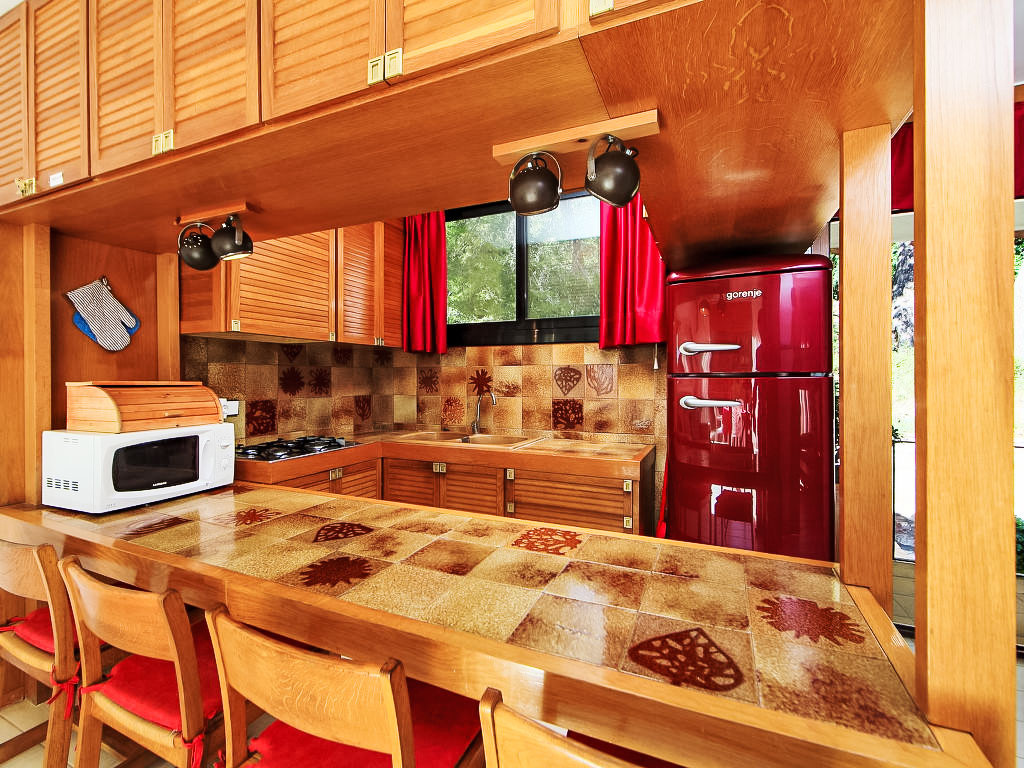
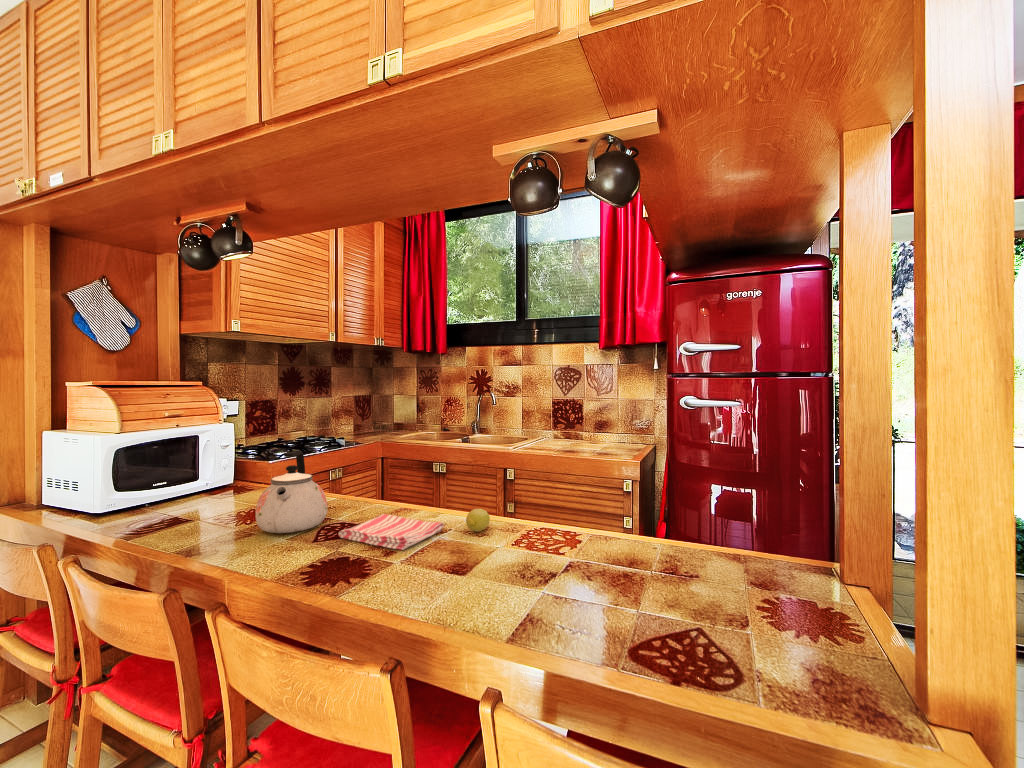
+ fruit (478, 519)
+ kettle (292, 489)
+ dish towel (392, 528)
